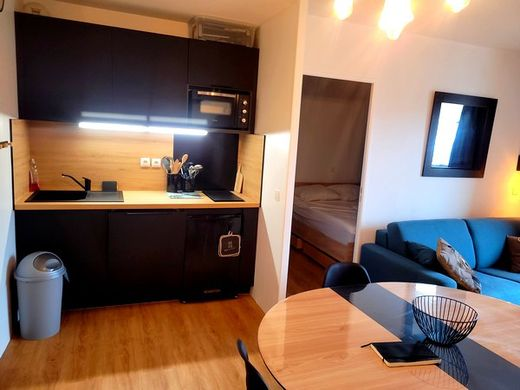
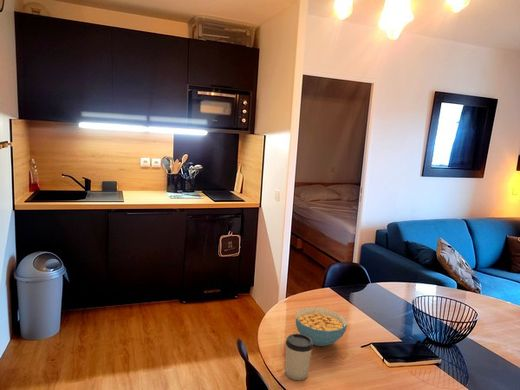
+ cup (298, 356)
+ cereal bowl (319, 330)
